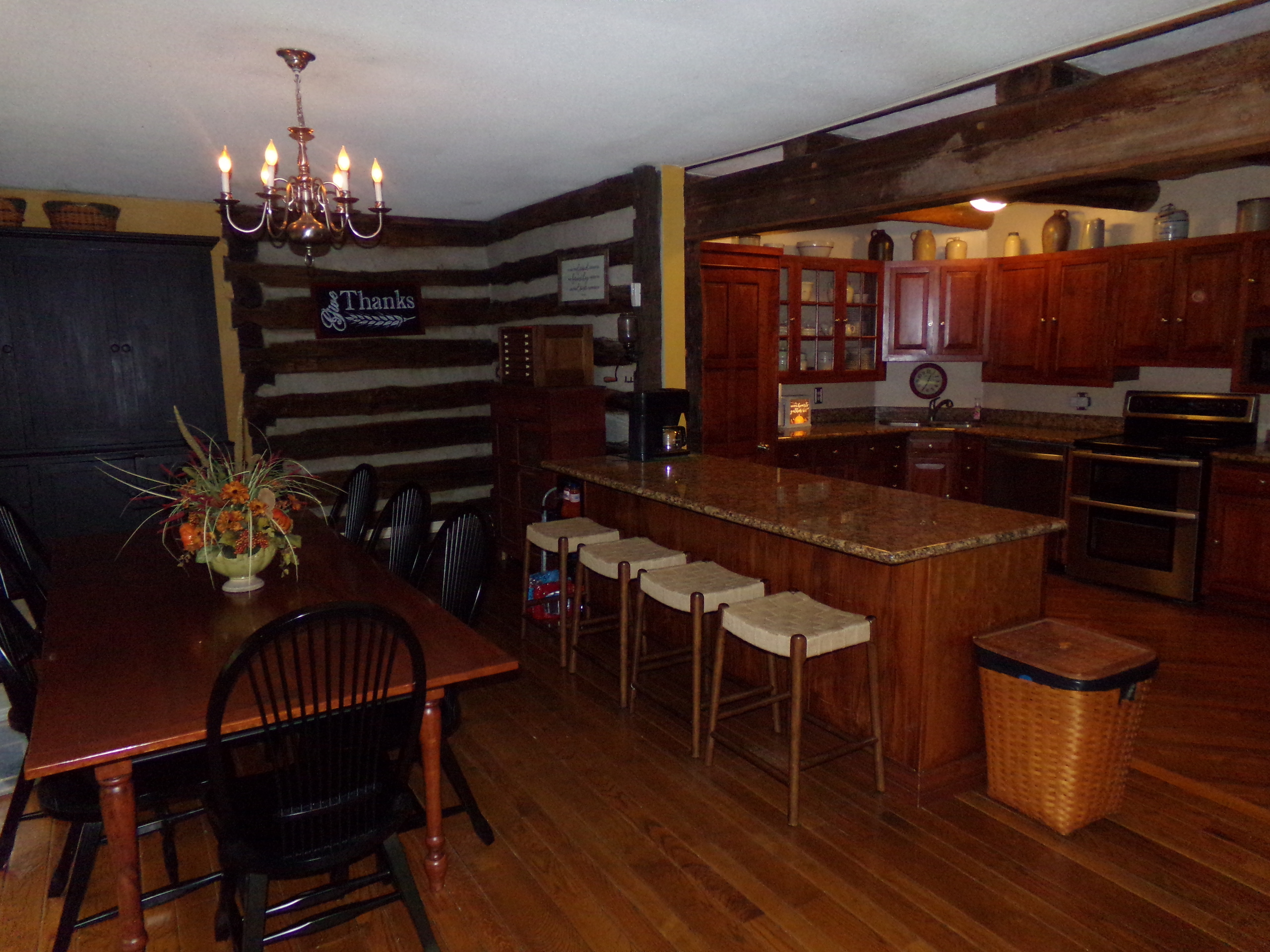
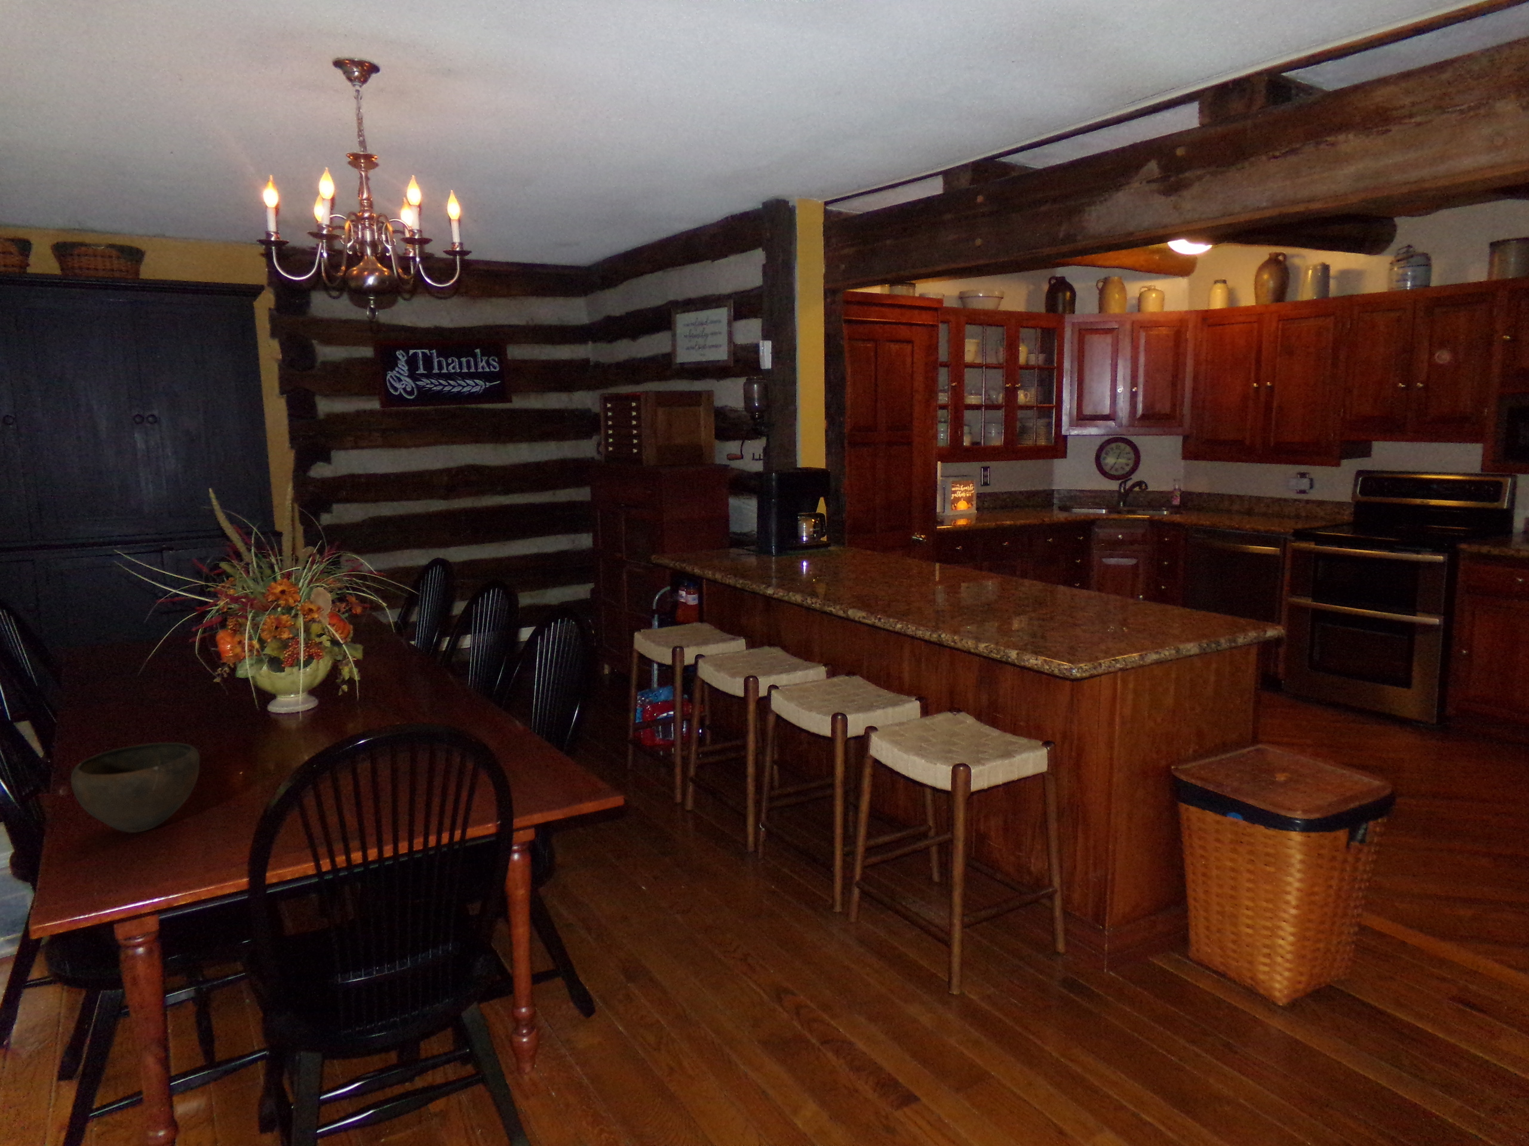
+ bowl (138, 793)
